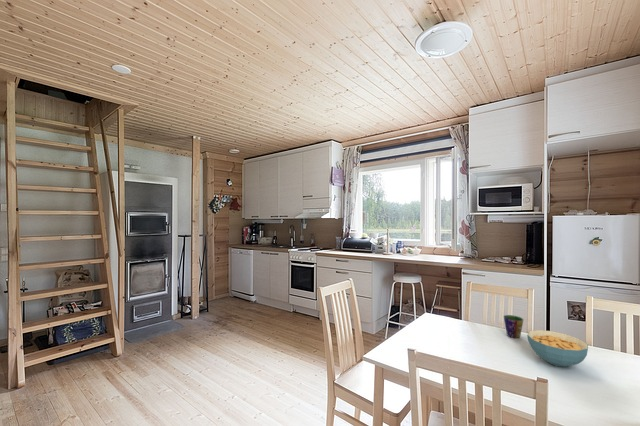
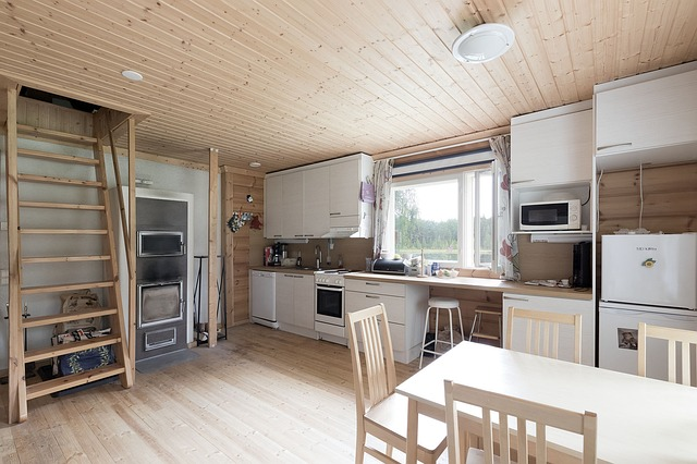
- cereal bowl (556, 351)
- cup (513, 327)
